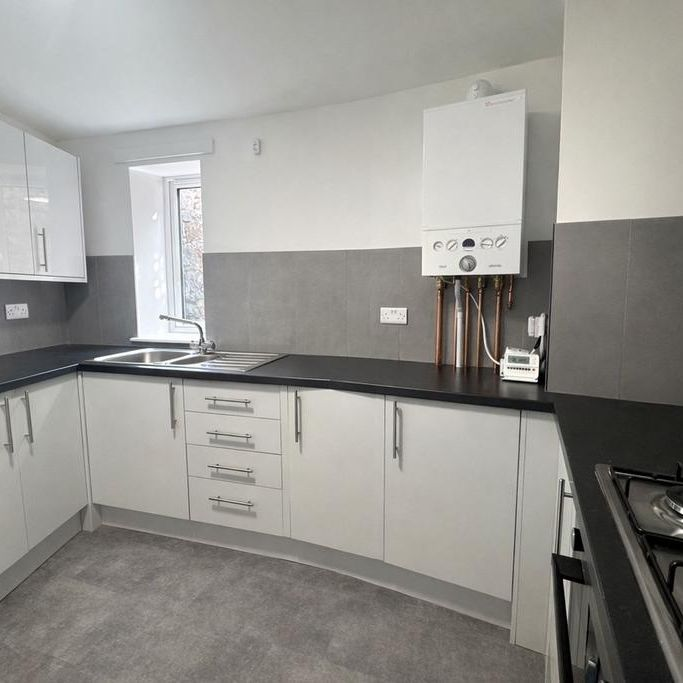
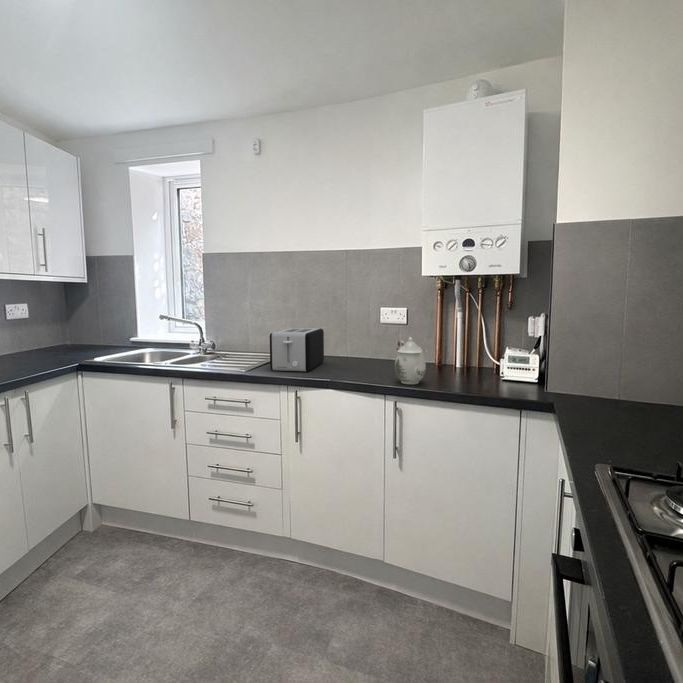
+ toaster (298, 348)
+ teapot (410, 360)
